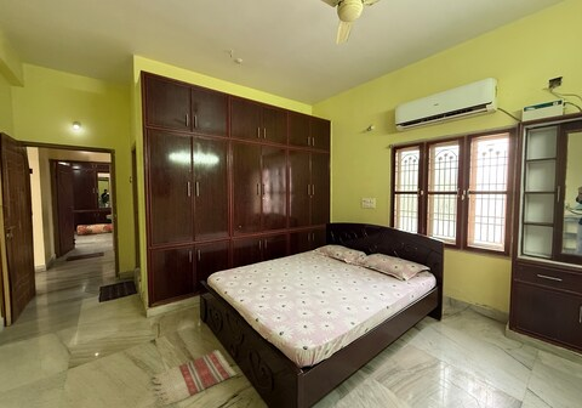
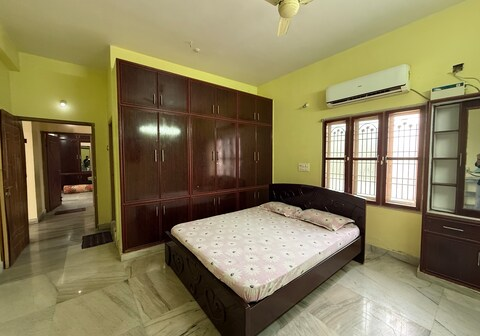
- rug (193, 374)
